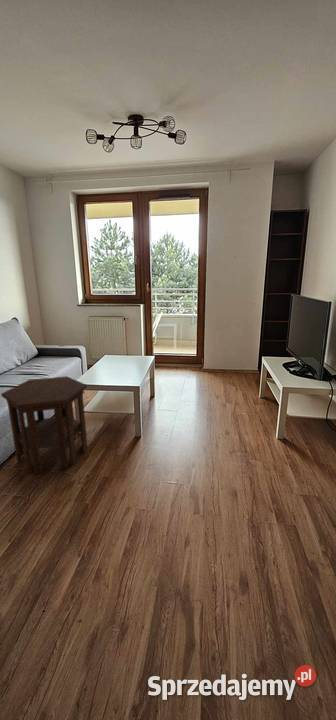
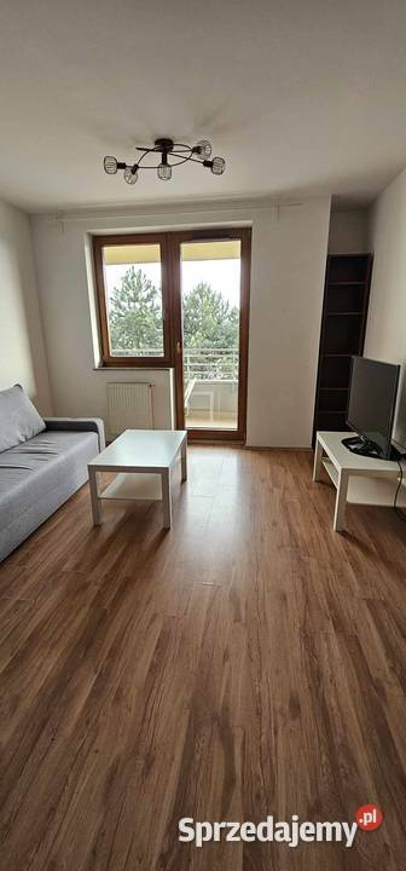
- side table (49, 422)
